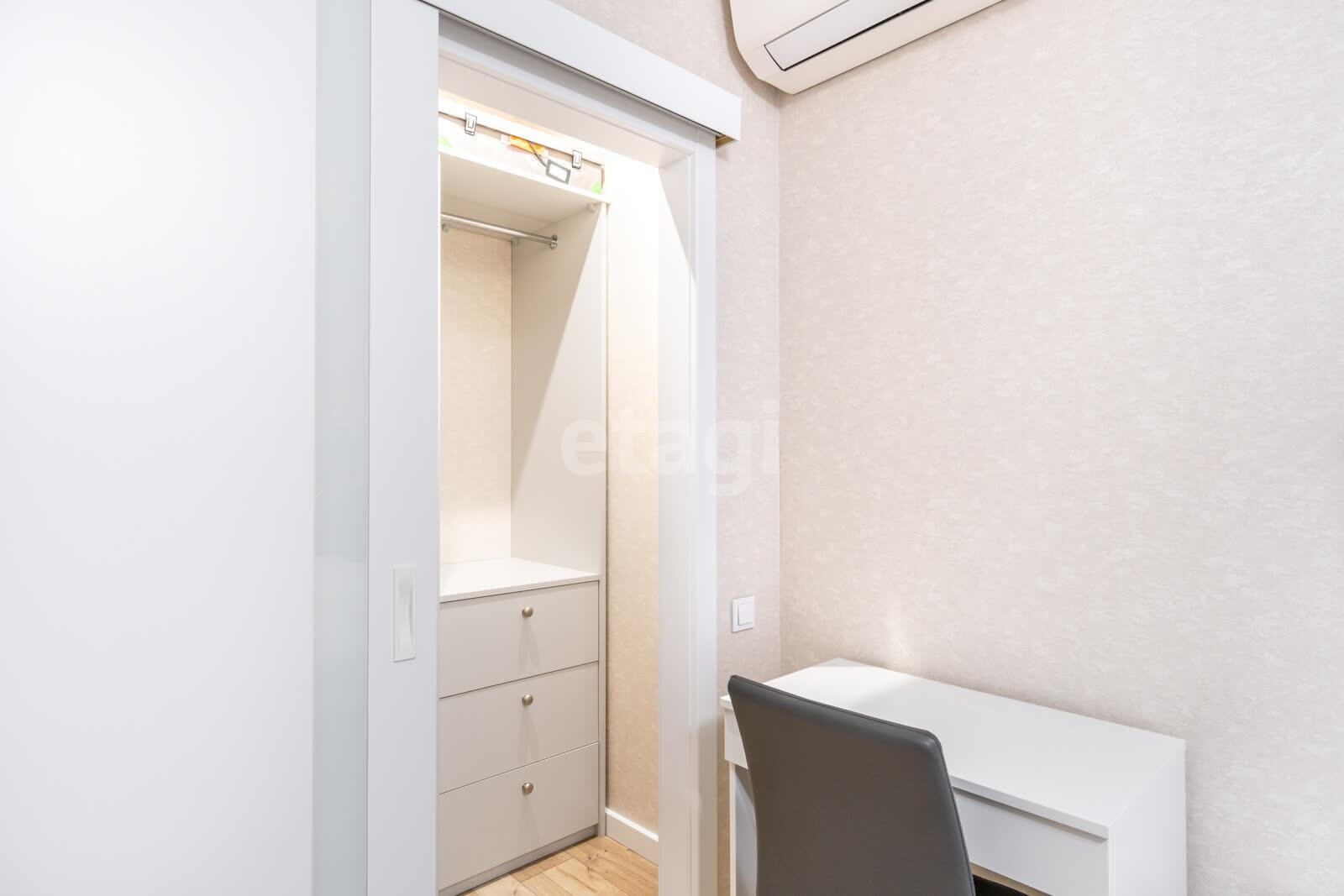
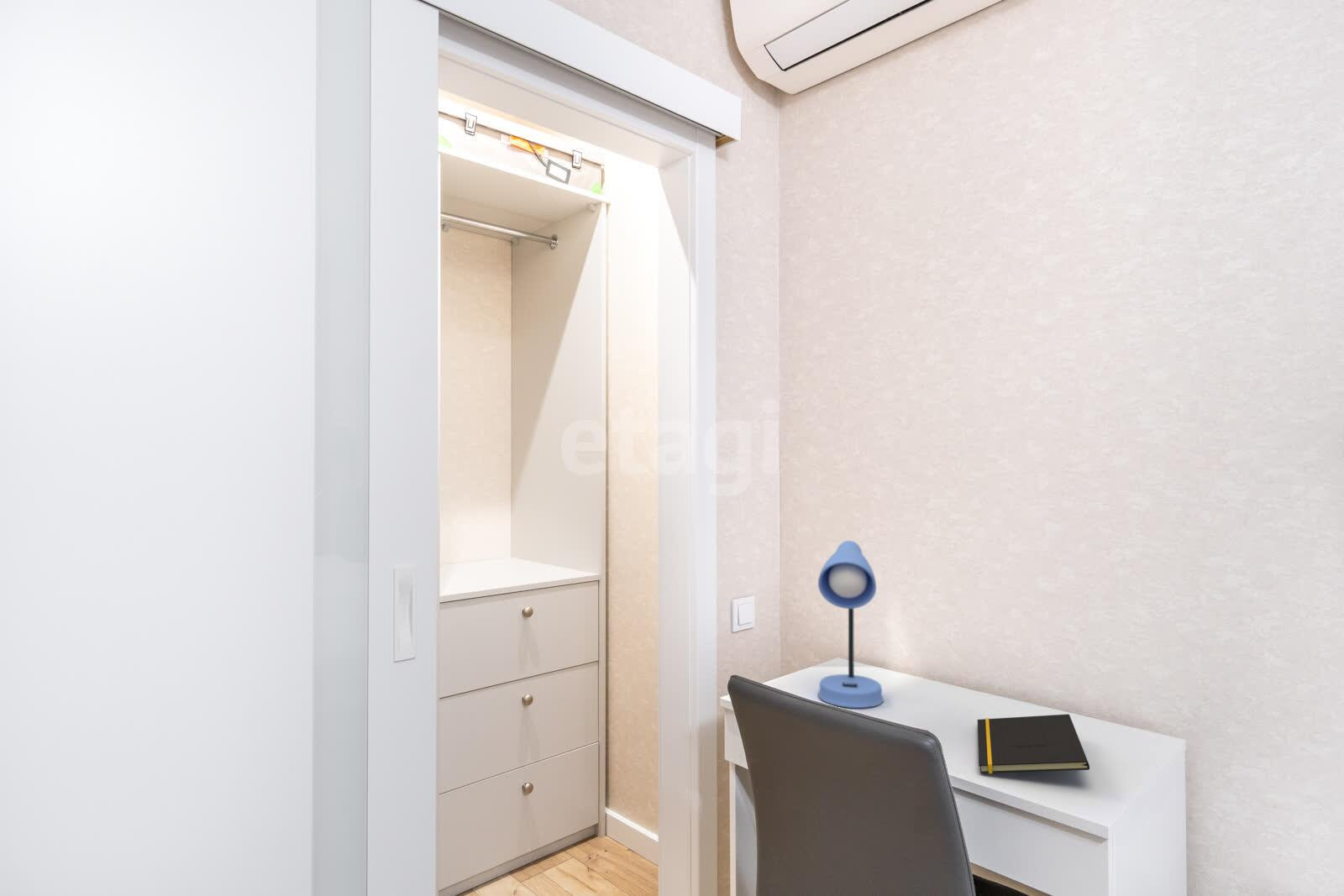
+ notepad (1027, 741)
+ desk lamp (848, 621)
